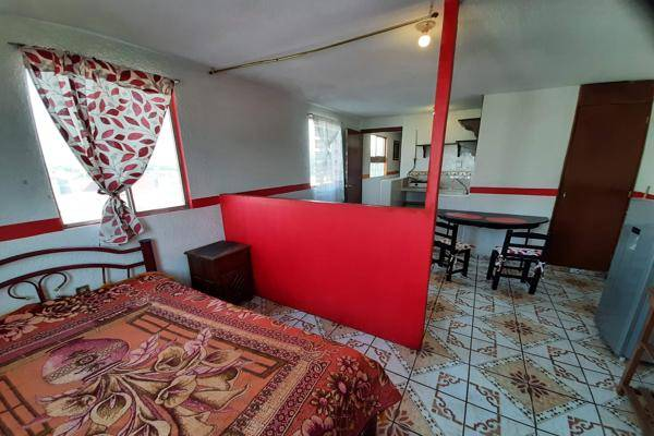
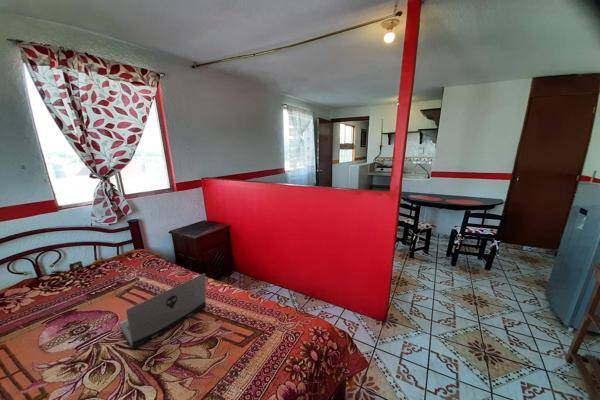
+ laptop (163, 299)
